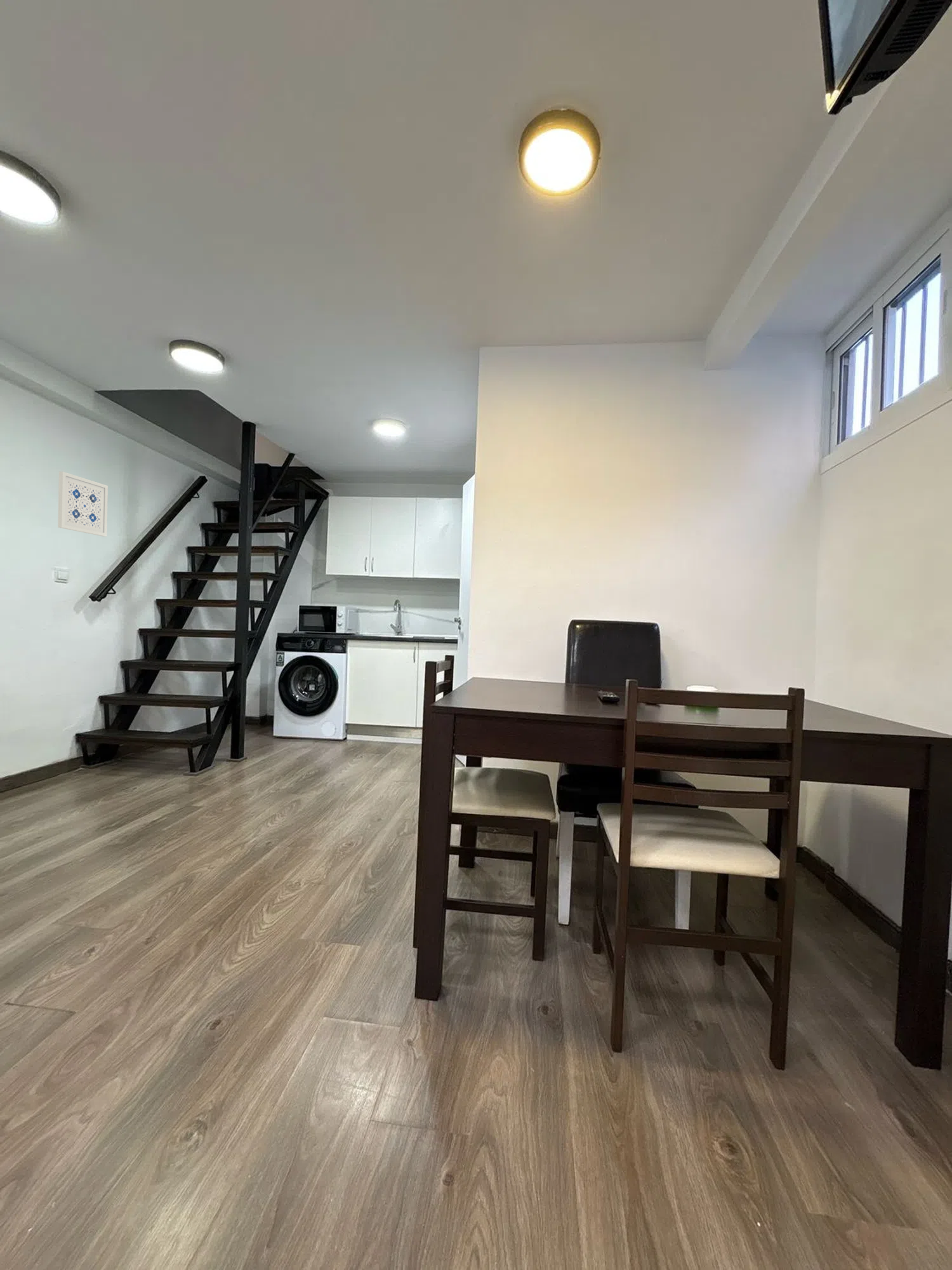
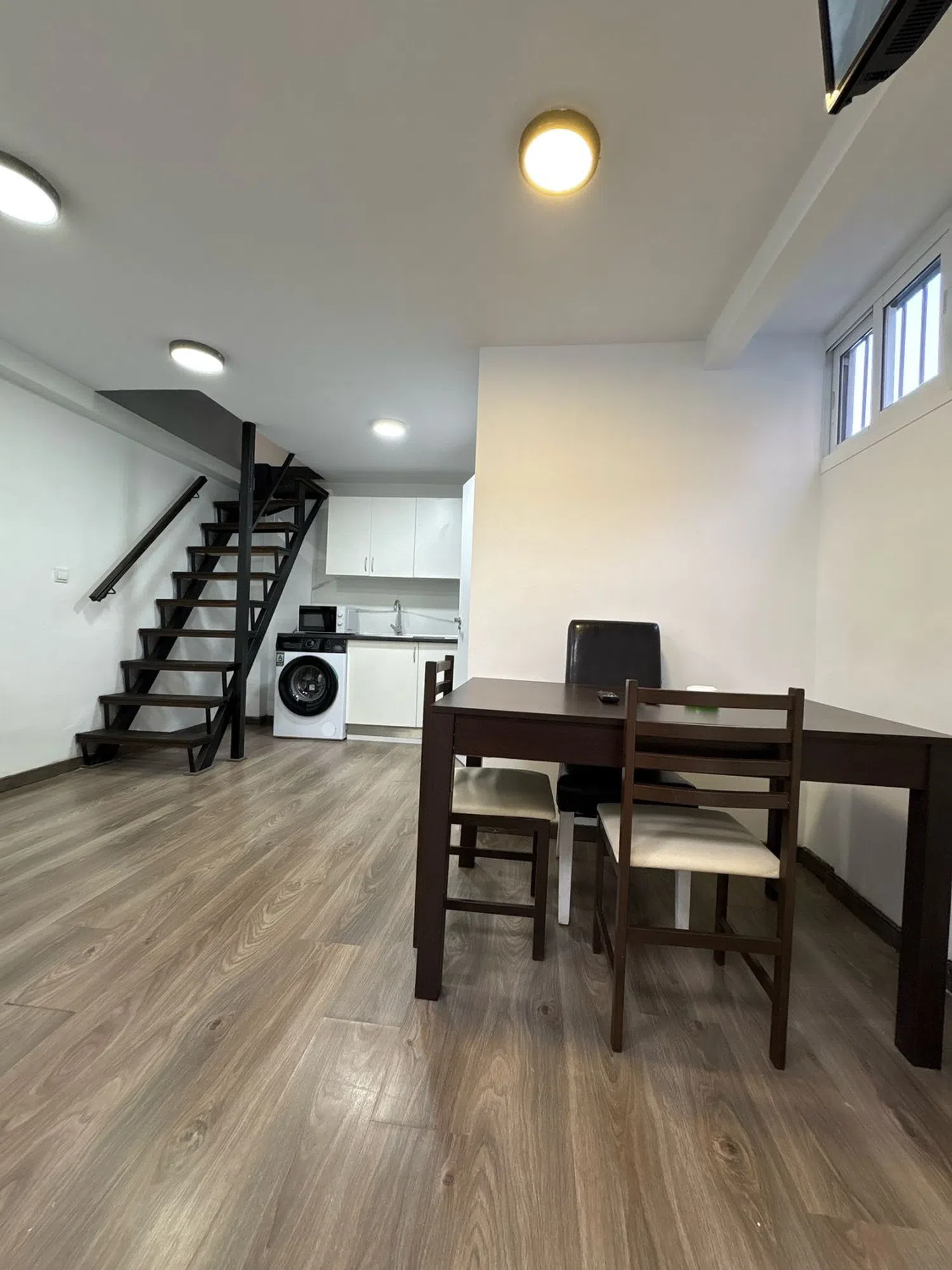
- wall art (84, 505)
